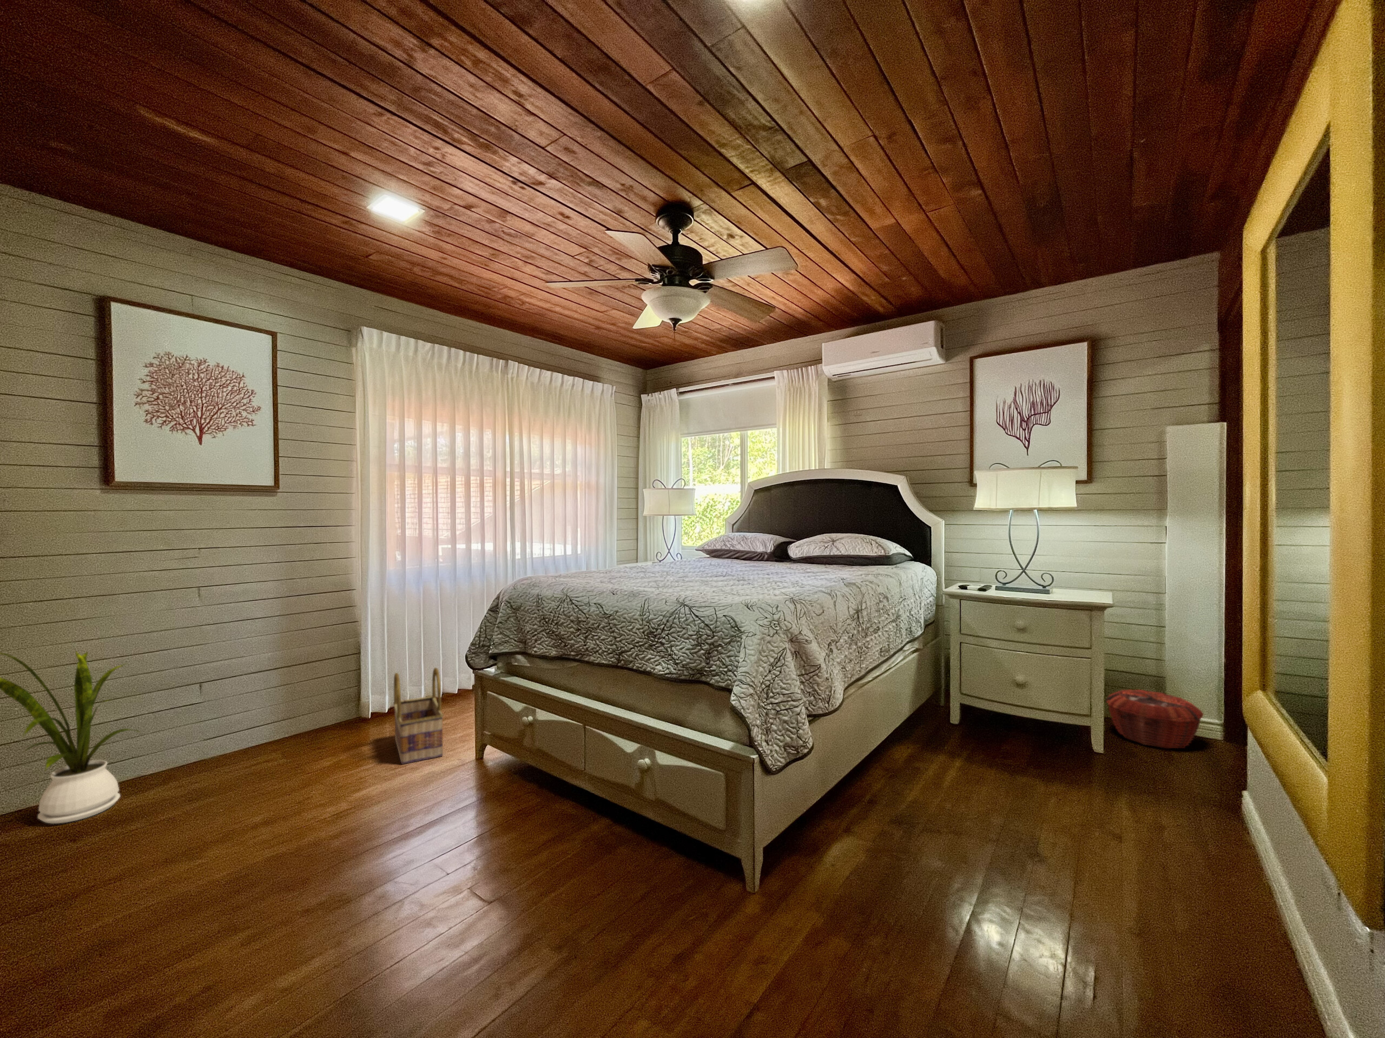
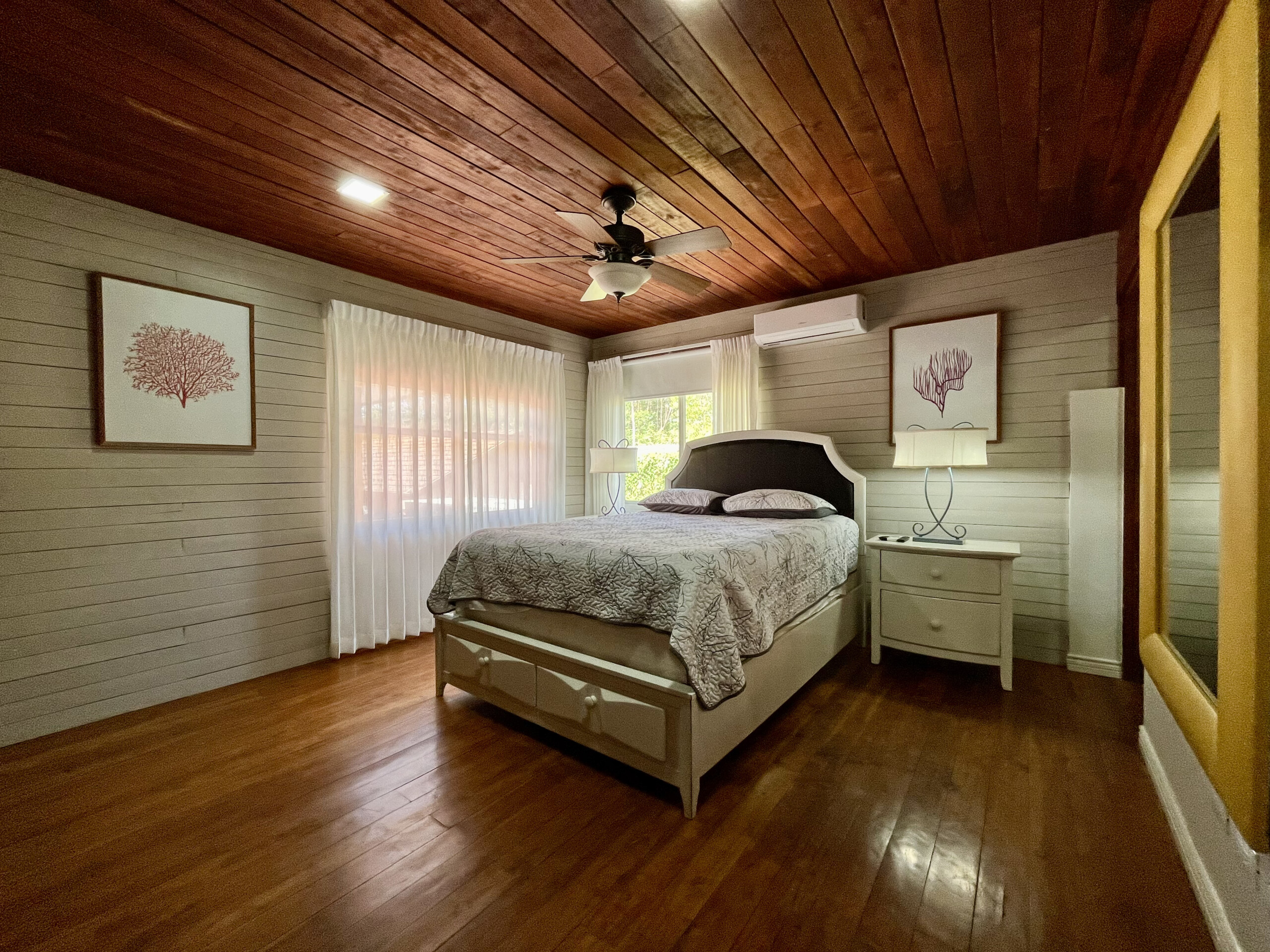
- basket (417, 710)
- house plant (68, 726)
- woven basket (1153, 715)
